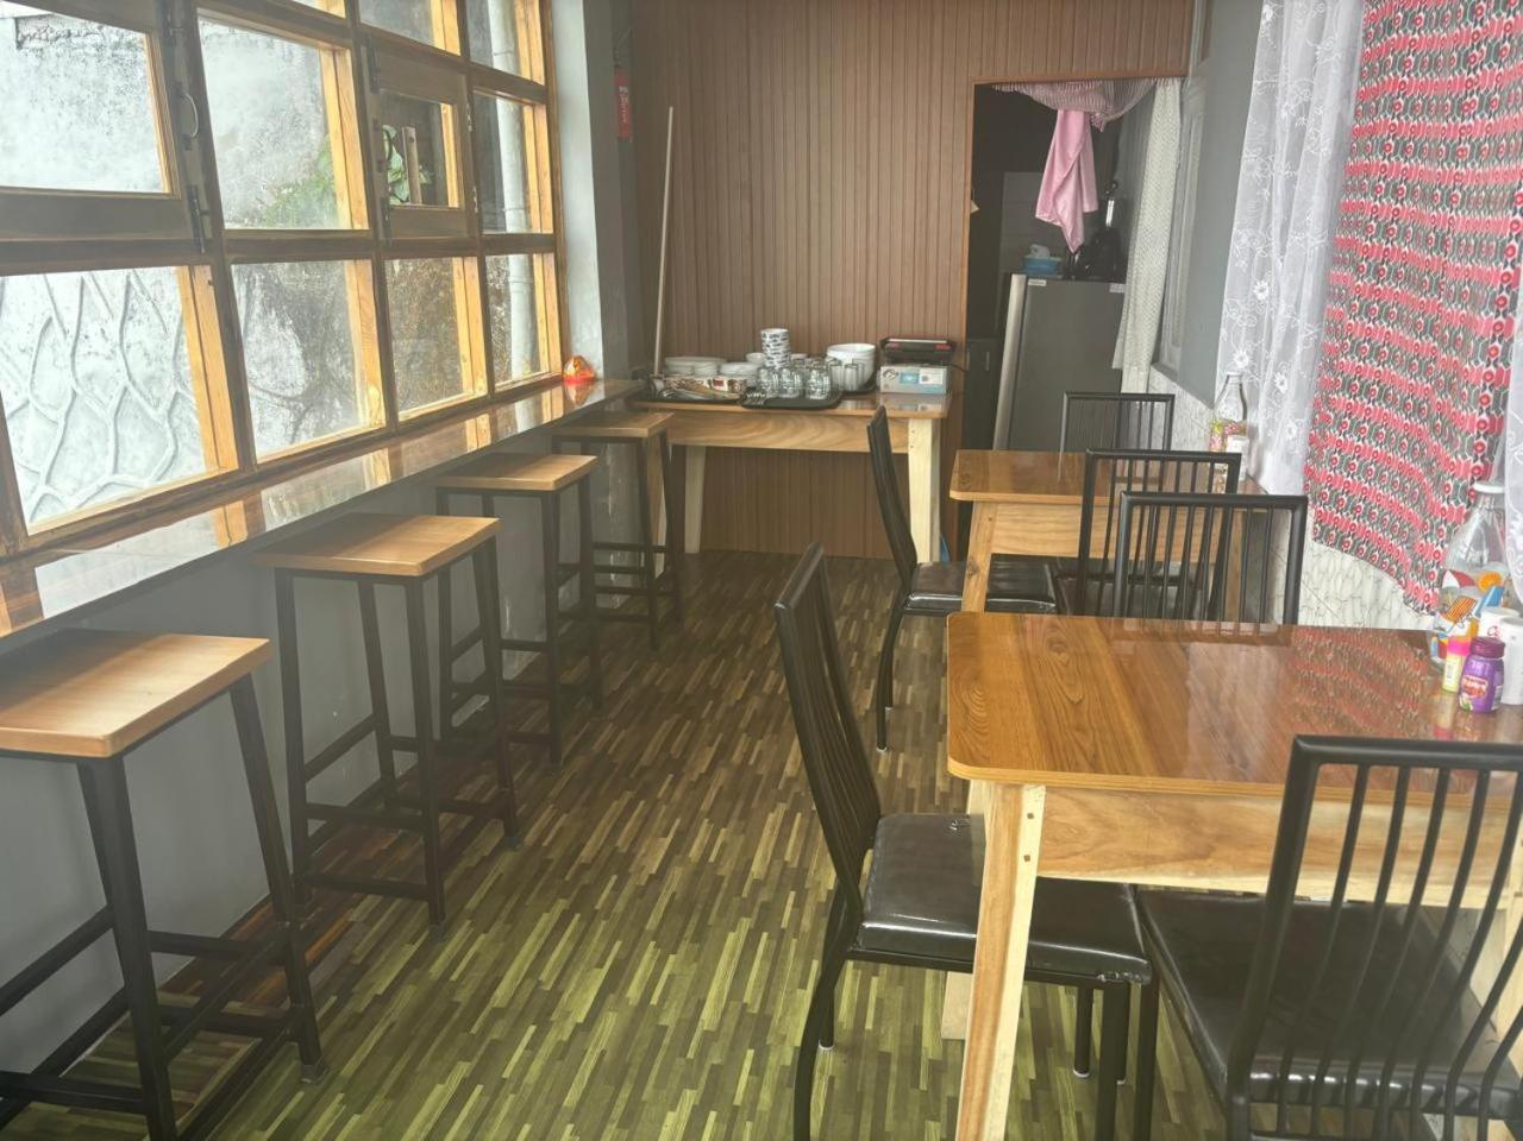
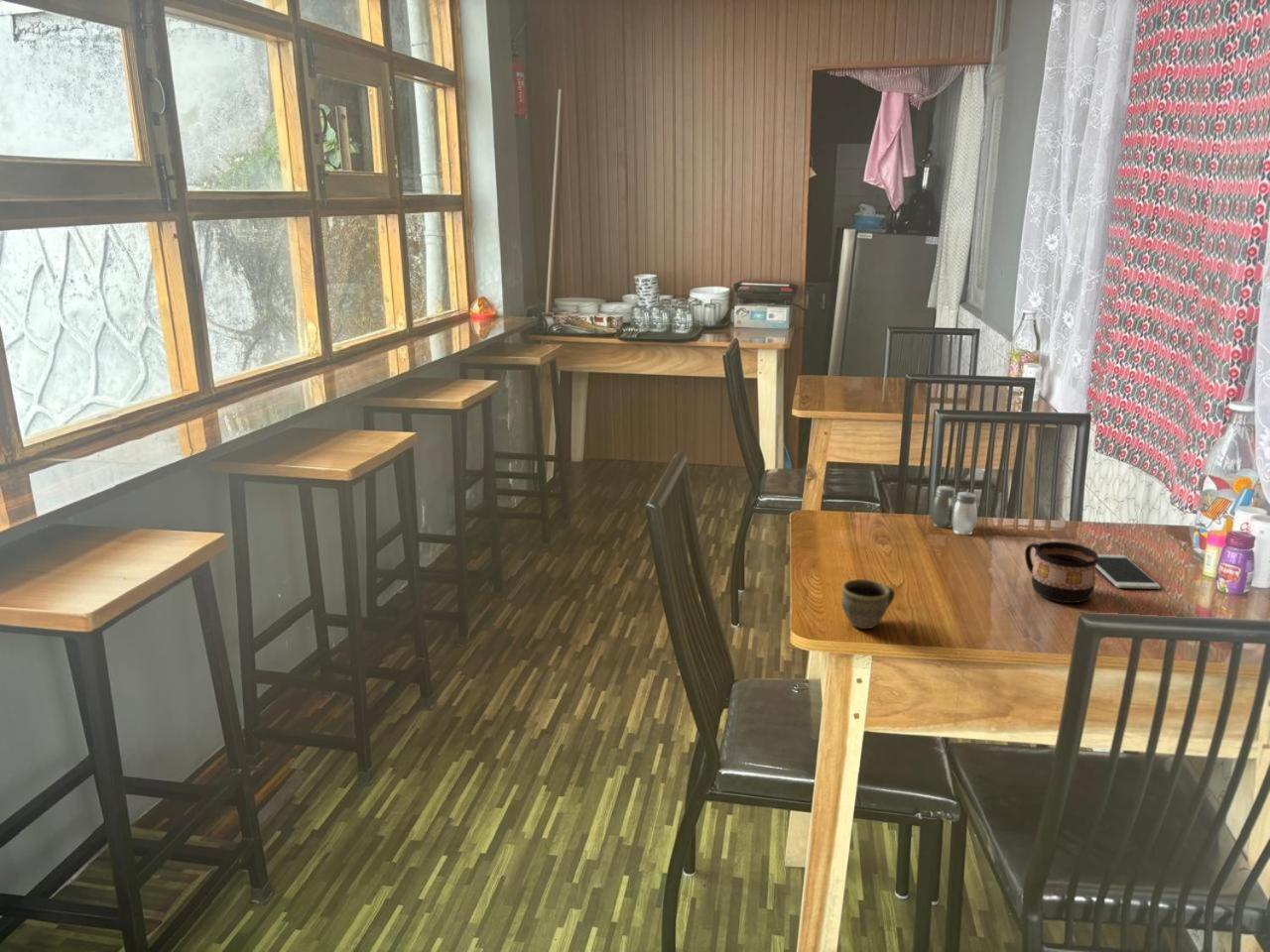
+ salt and pepper shaker (953, 509)
+ smartphone (1120, 570)
+ cup (1063, 571)
+ cup (871, 604)
